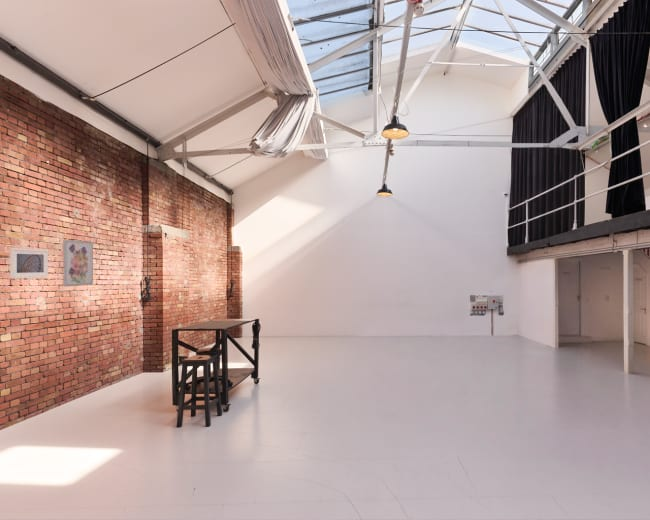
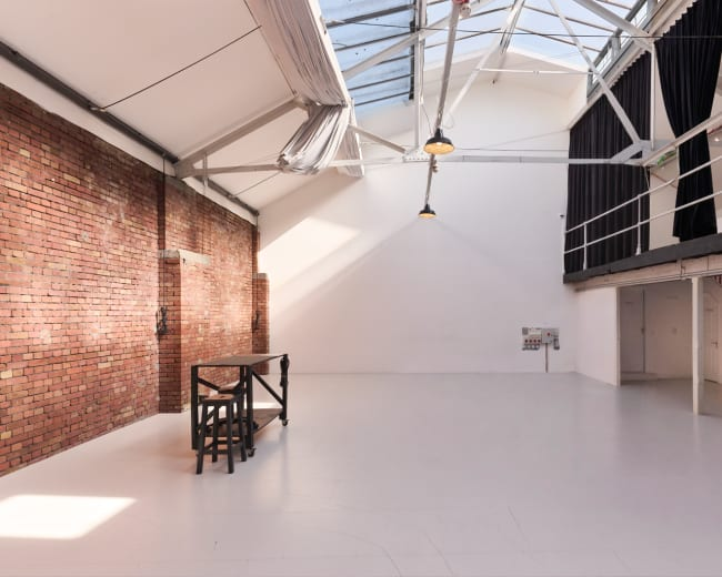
- wall art (78, 263)
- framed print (30, 263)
